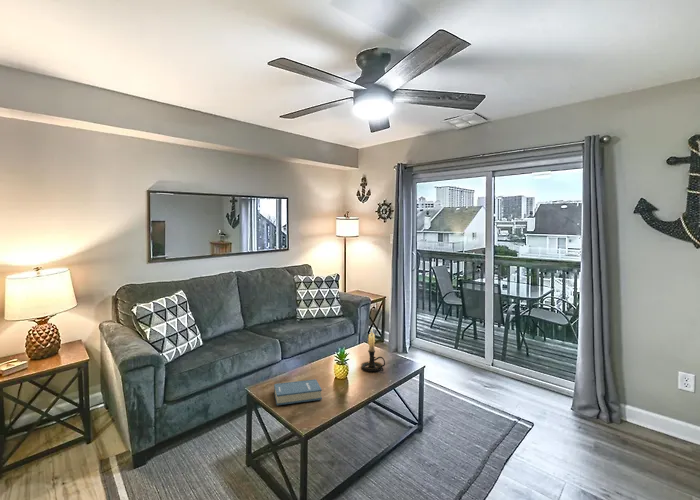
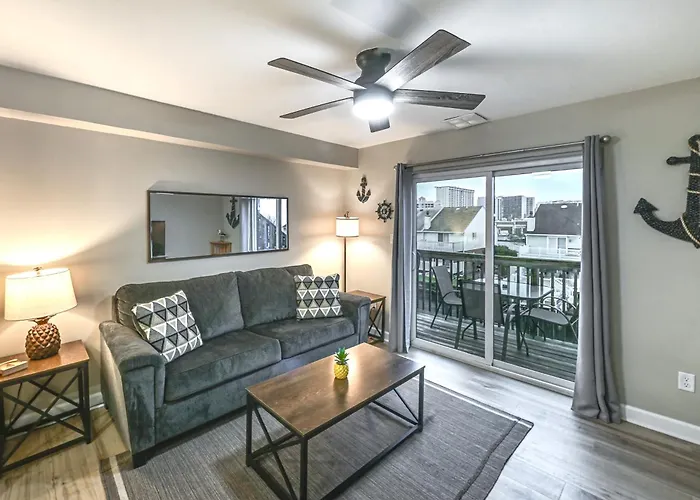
- candle holder (374, 348)
- hardback book (297, 391)
